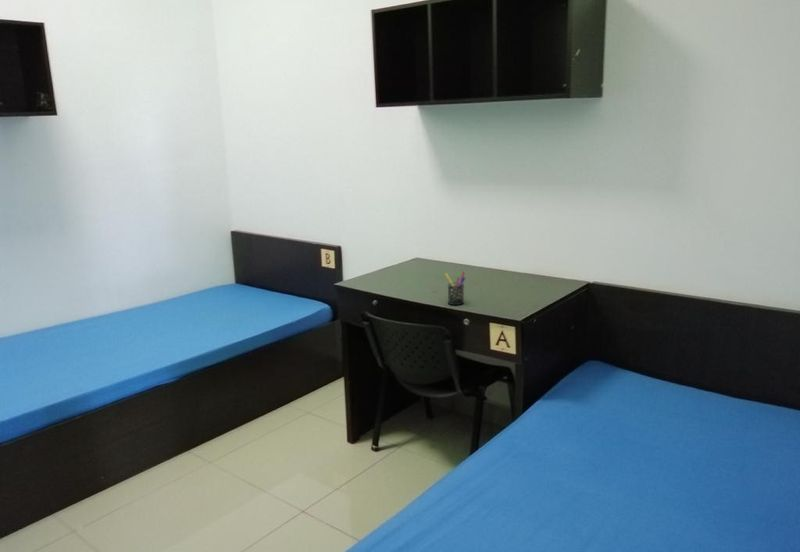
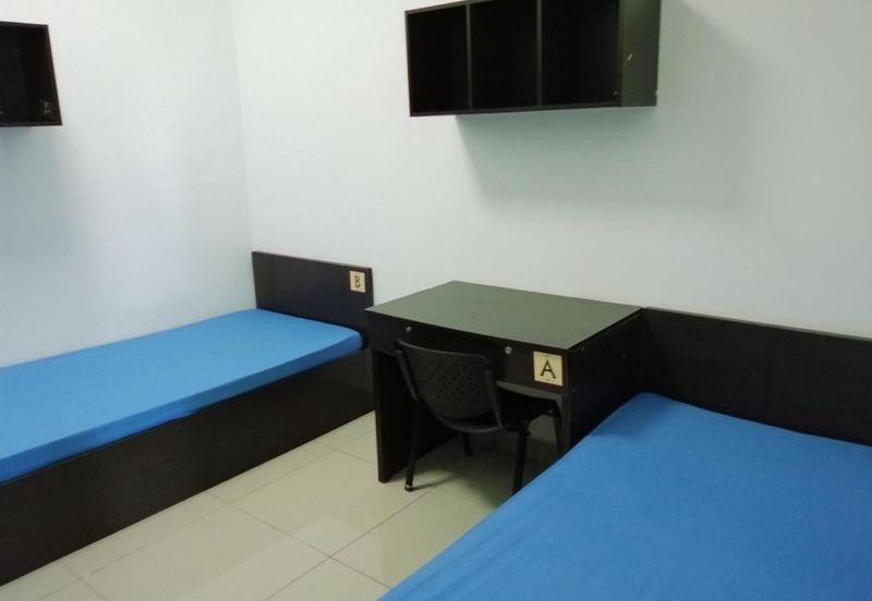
- pen holder (457, 286)
